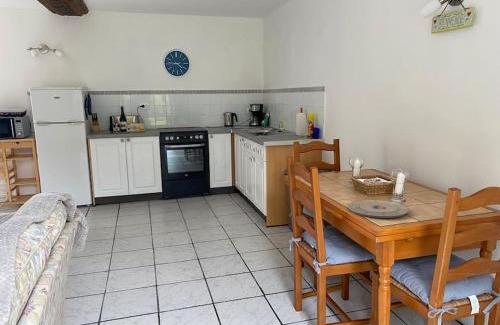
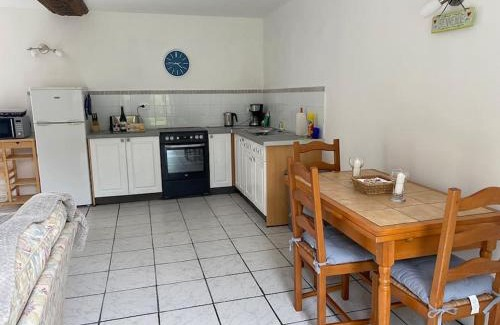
- plate (377, 208)
